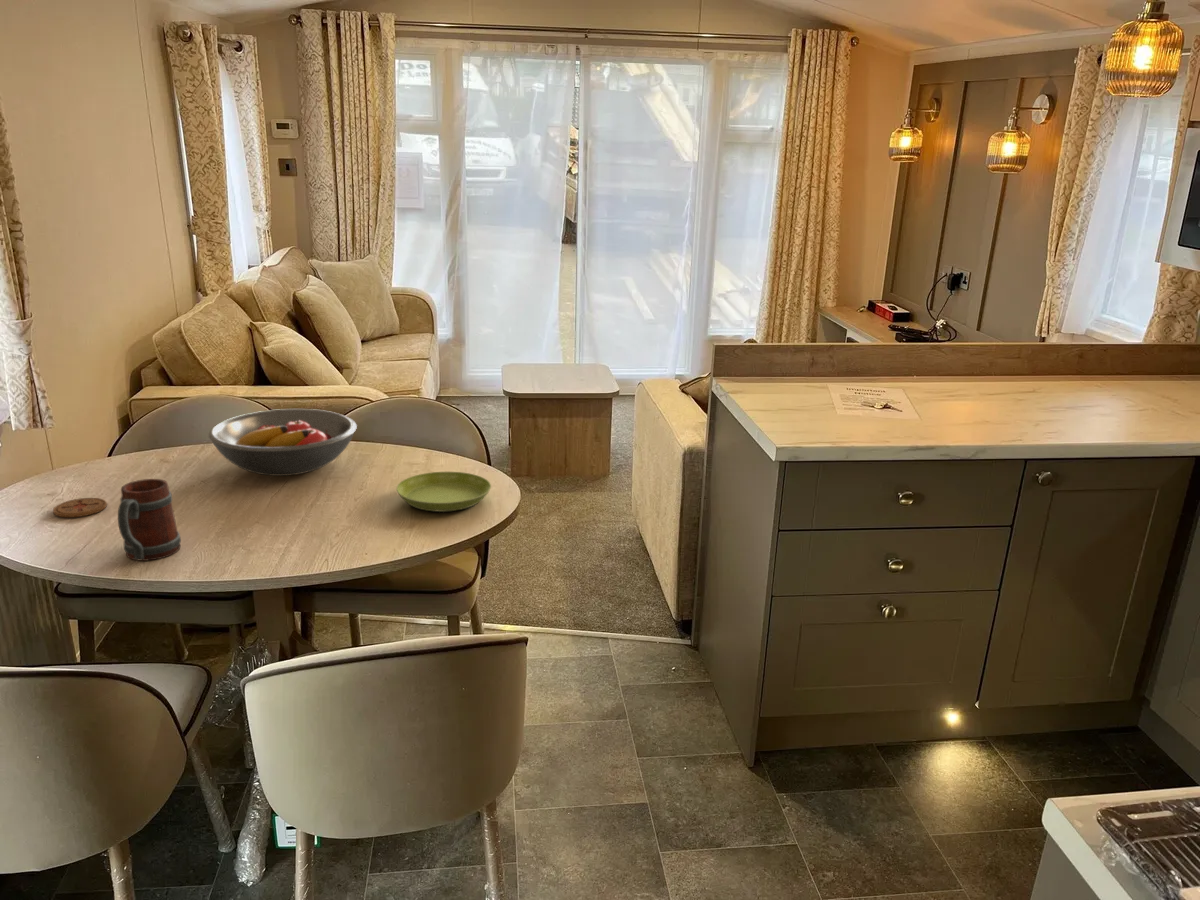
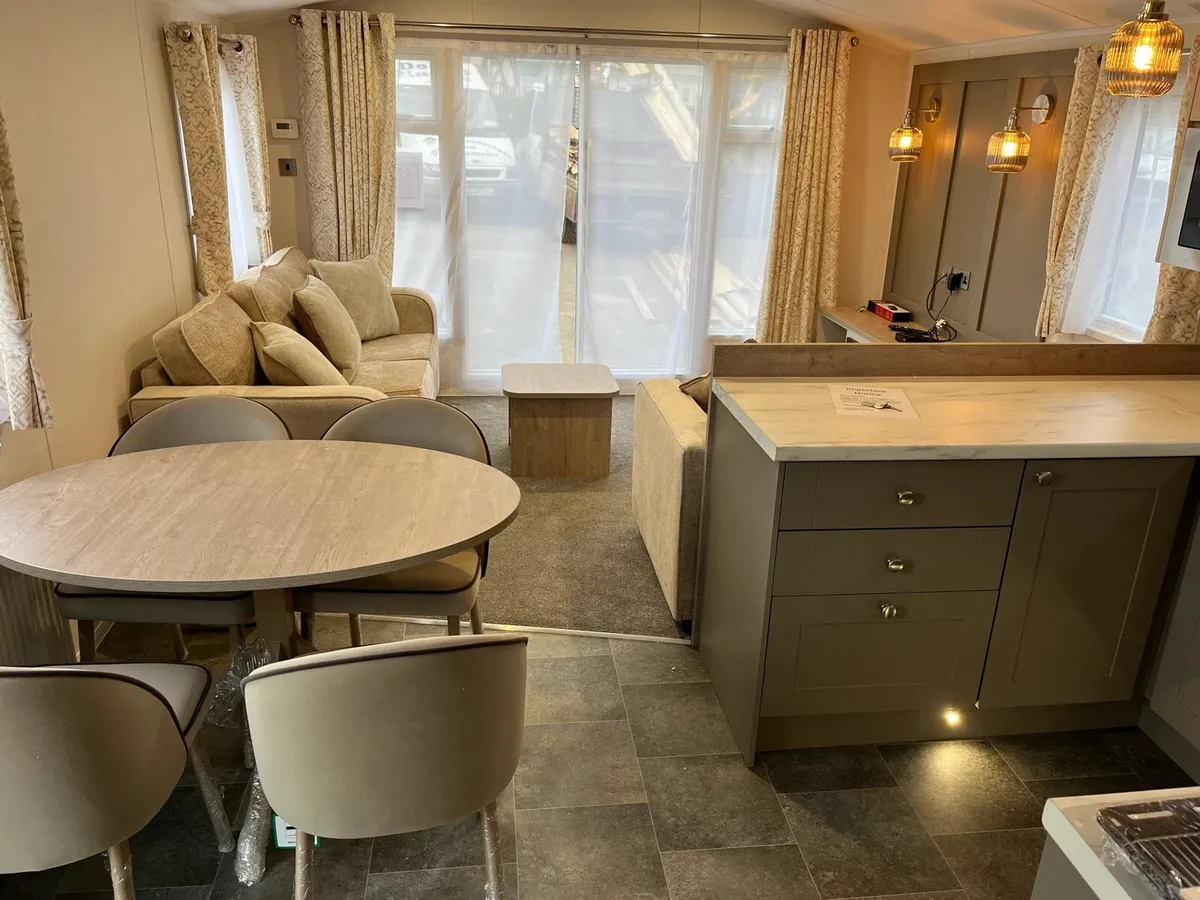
- mug (143, 522)
- saucer (444, 492)
- coaster (80, 507)
- fruit bowl (285, 441)
